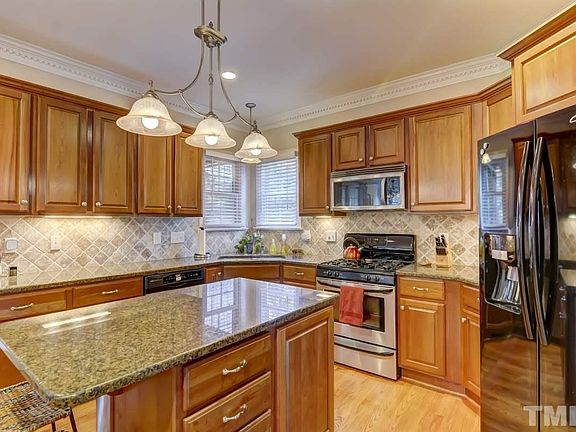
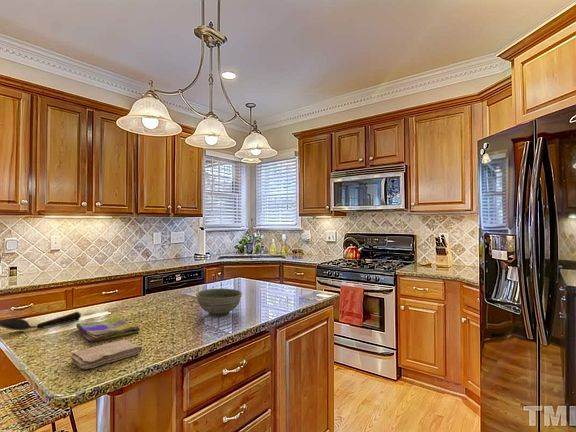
+ bowl (219, 303)
+ dish towel (107, 327)
+ spoon (43, 322)
+ washcloth (106, 352)
